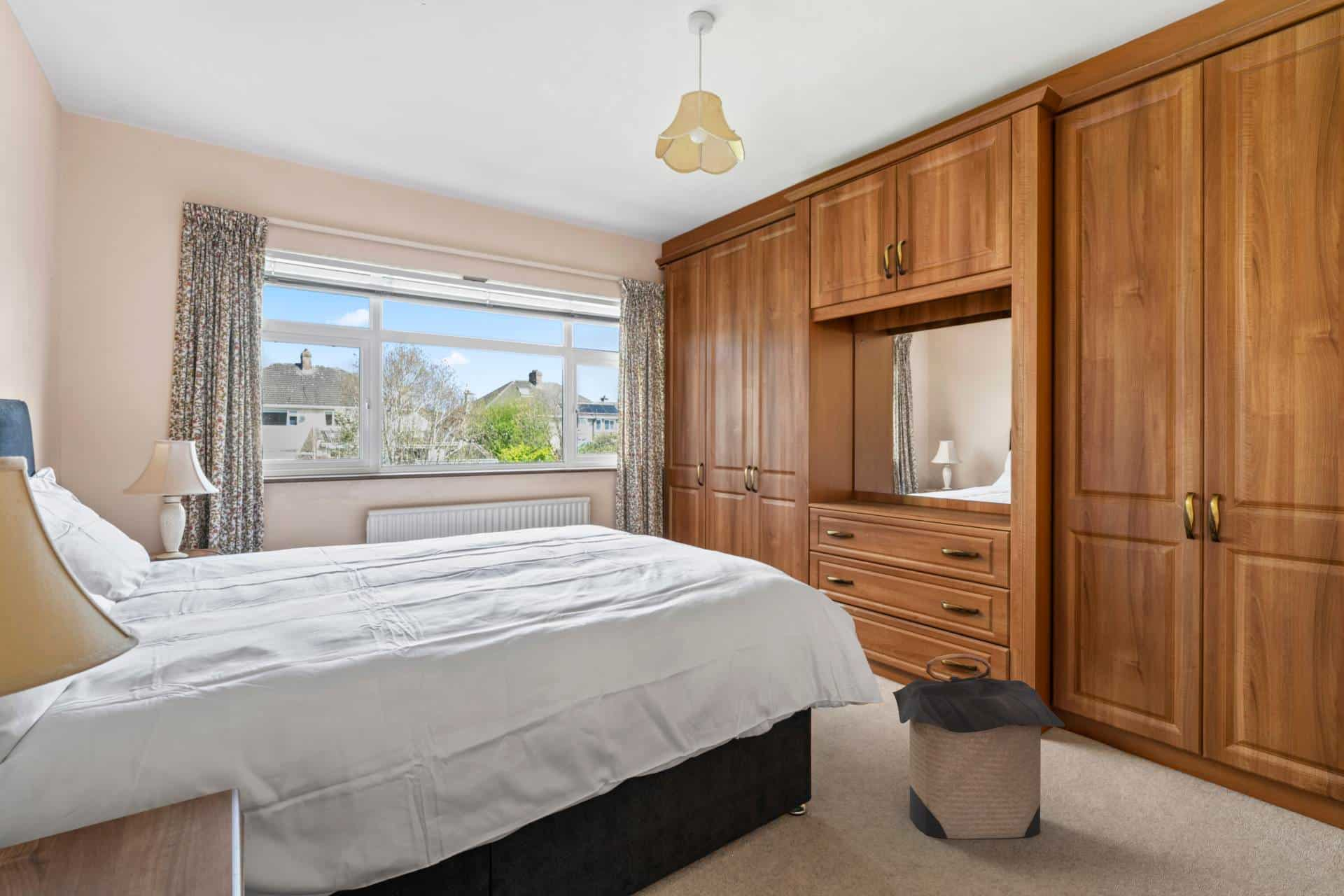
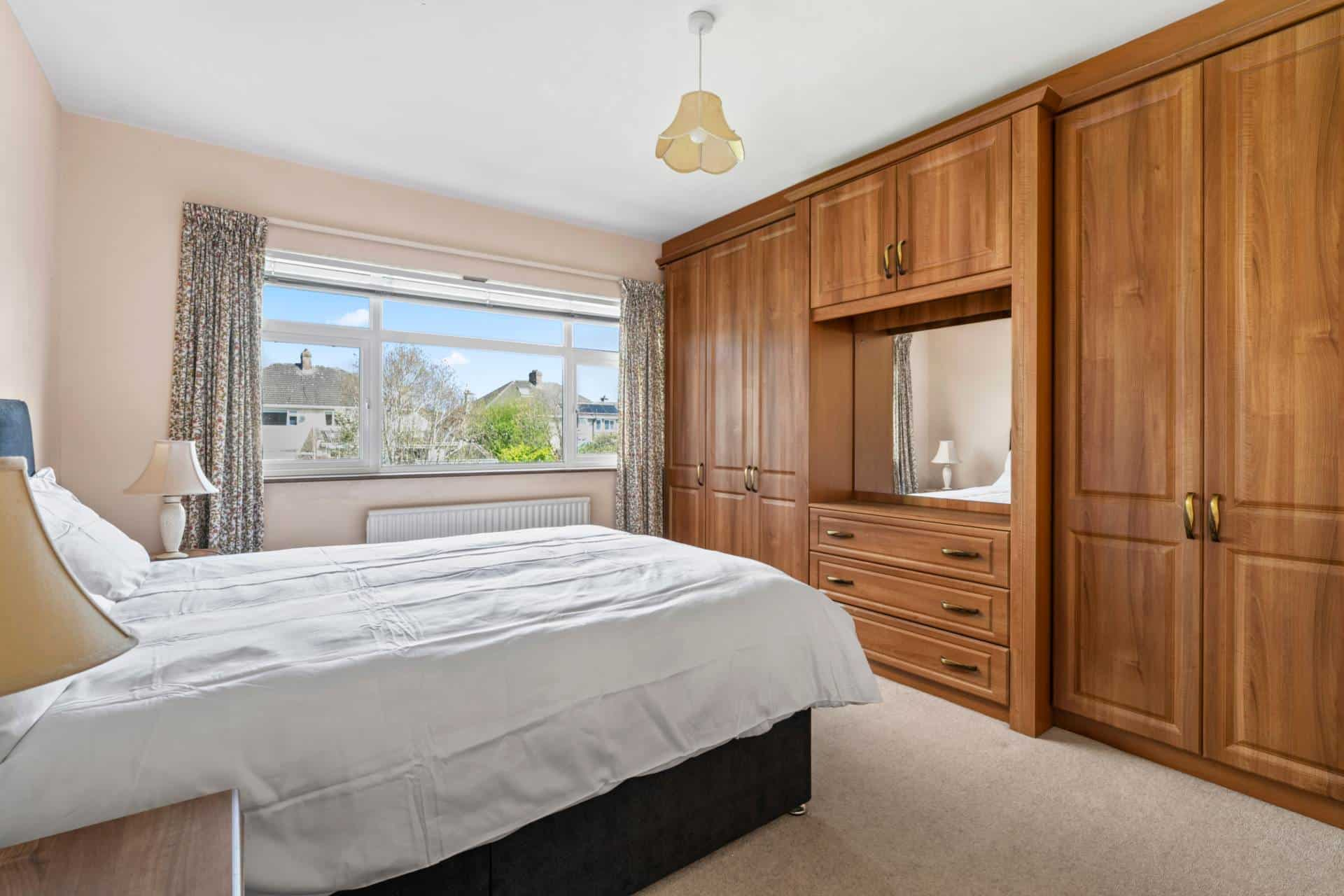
- laundry hamper (974, 733)
